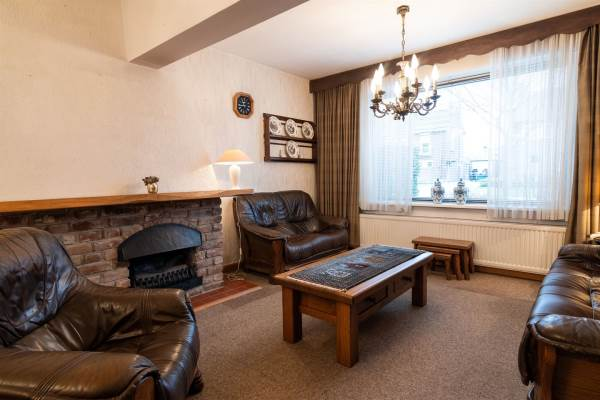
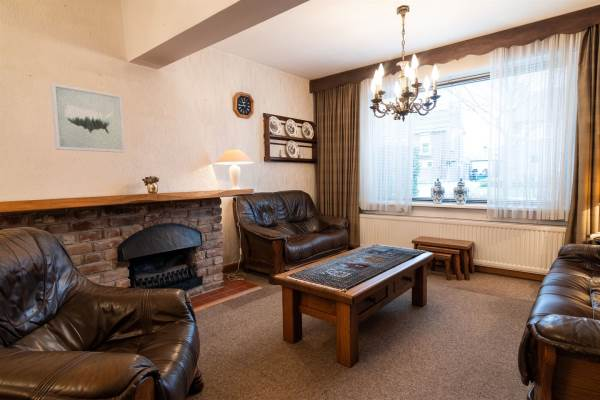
+ wall art (90, 120)
